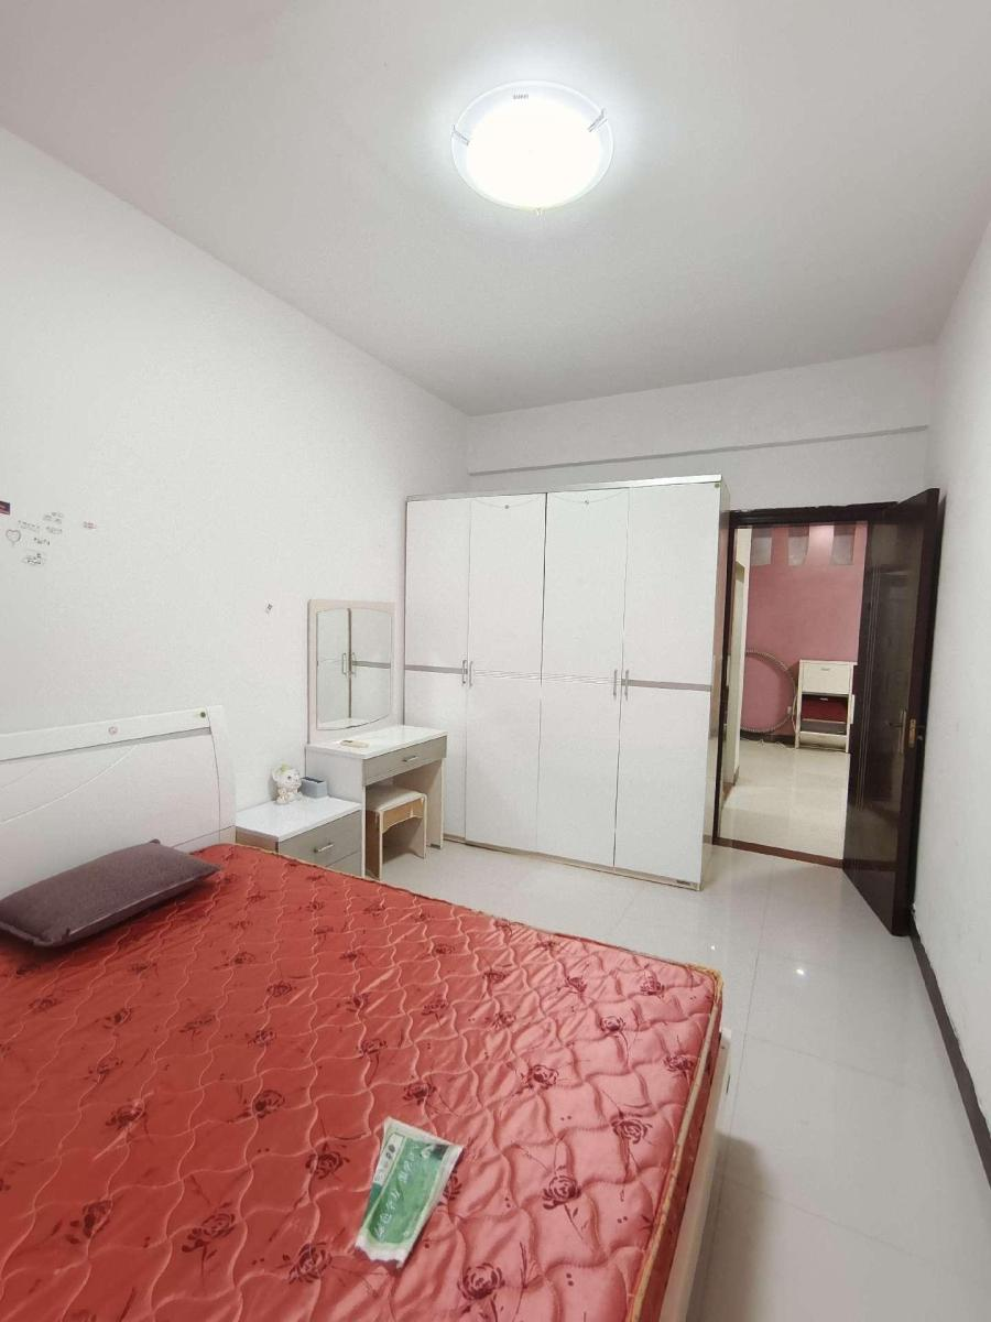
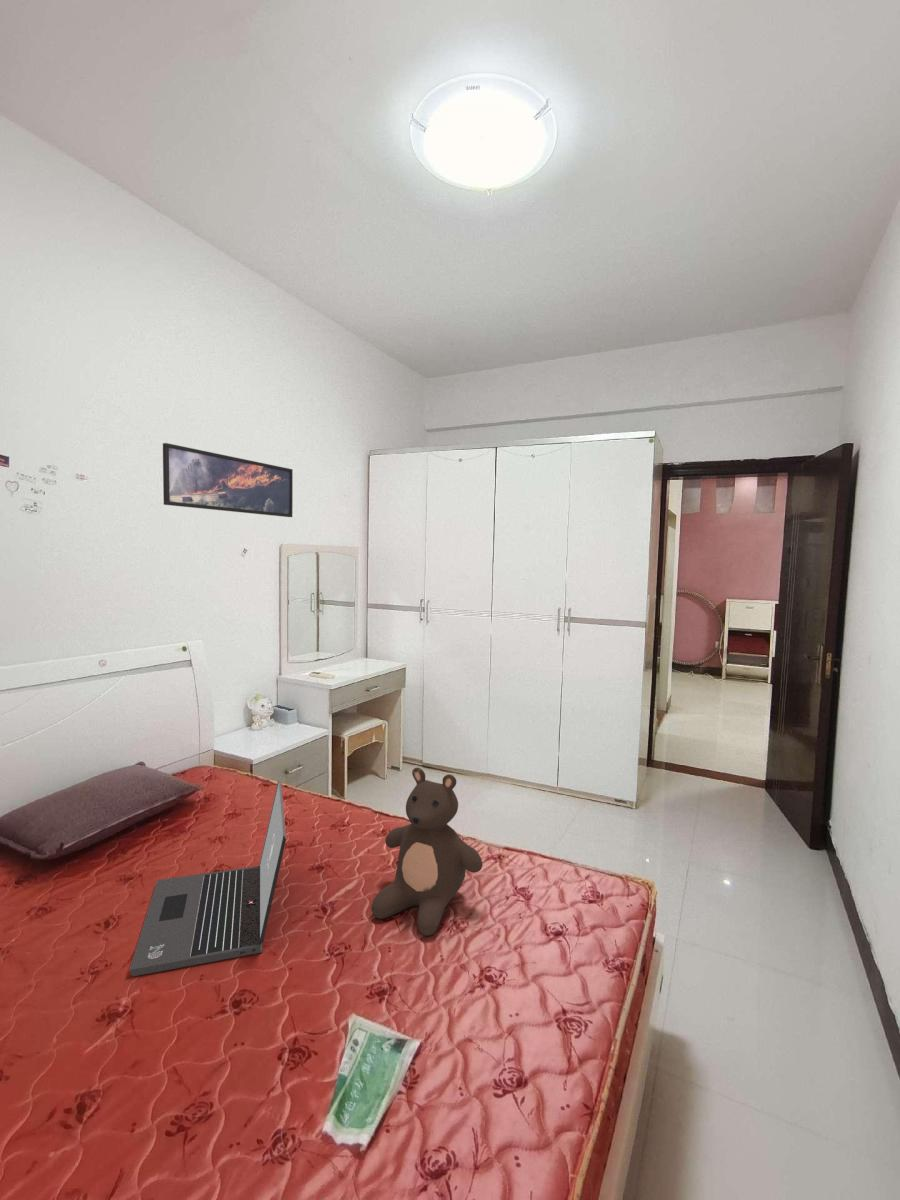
+ laptop (219, 871)
+ teddy bear (422, 843)
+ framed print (235, 484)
